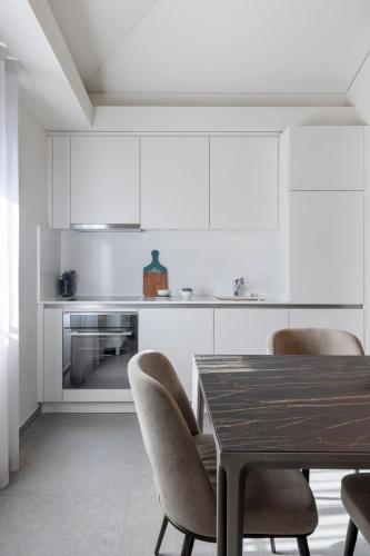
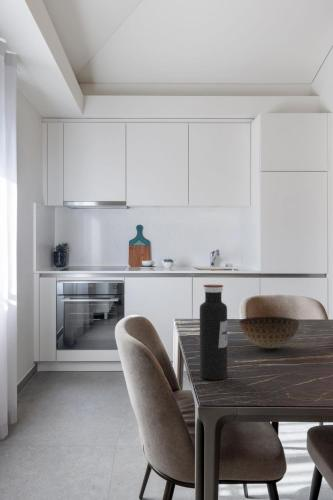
+ water bottle (213, 330)
+ bowl (268, 333)
